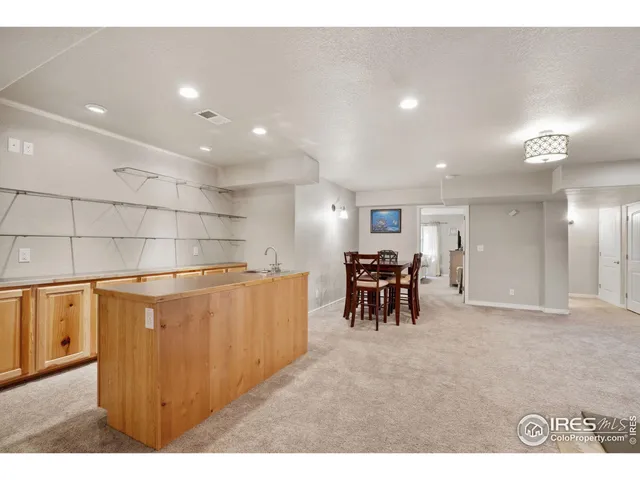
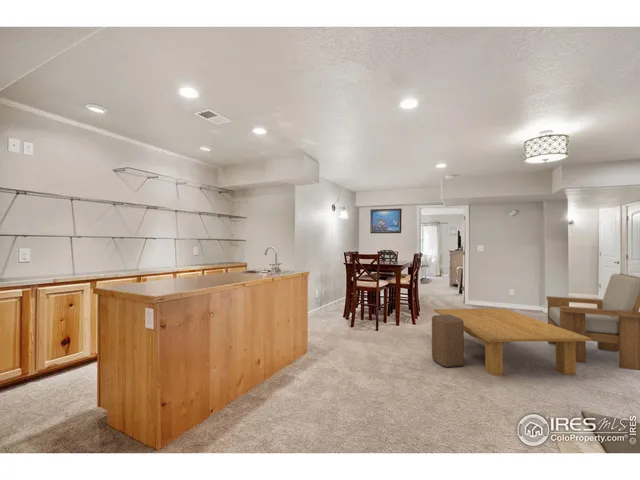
+ stool (447, 339)
+ coffee table (498, 337)
+ armchair (593, 314)
